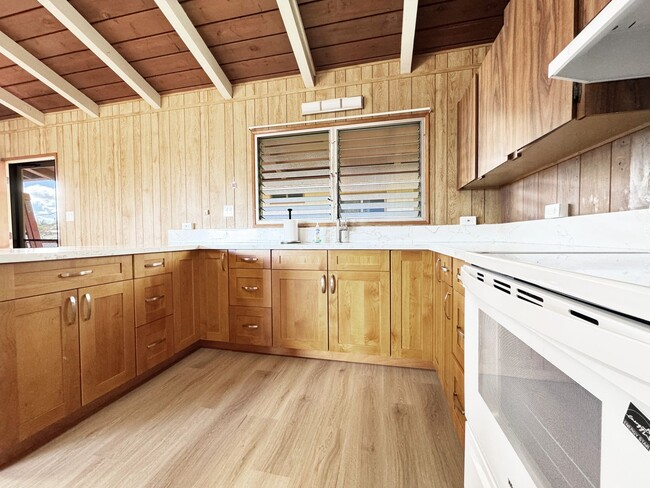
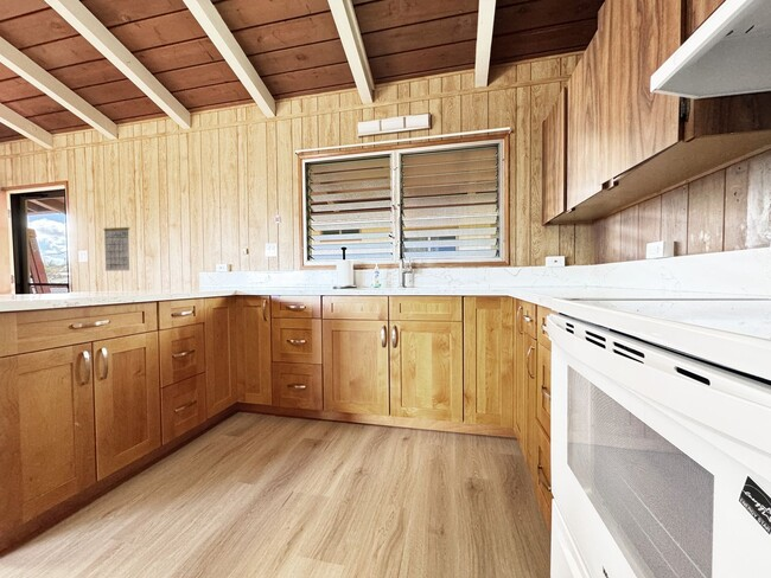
+ calendar (116, 244)
